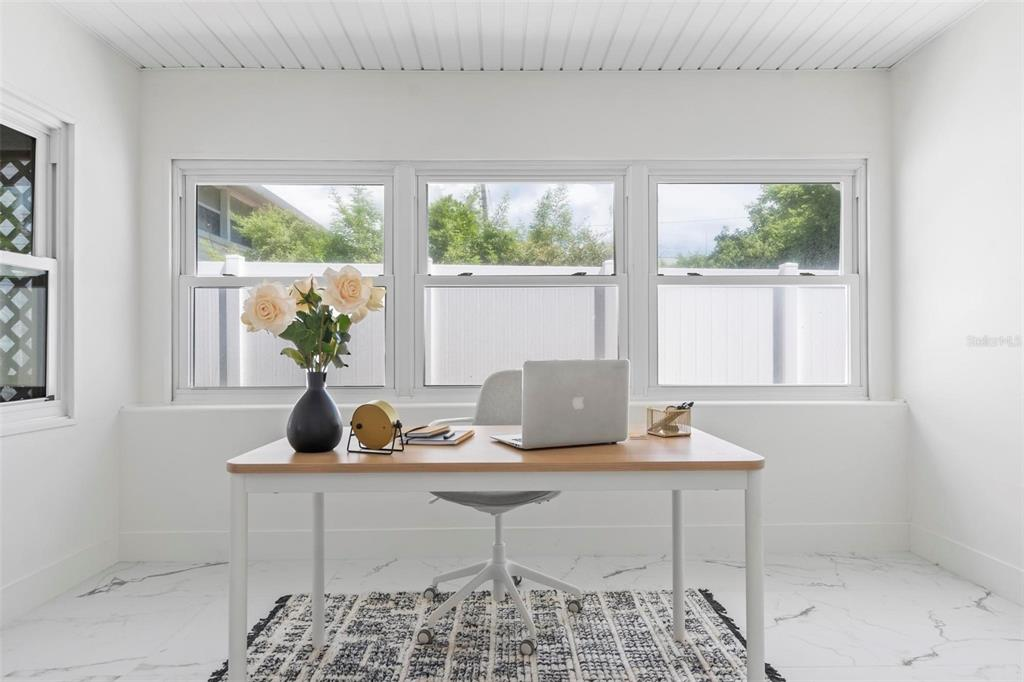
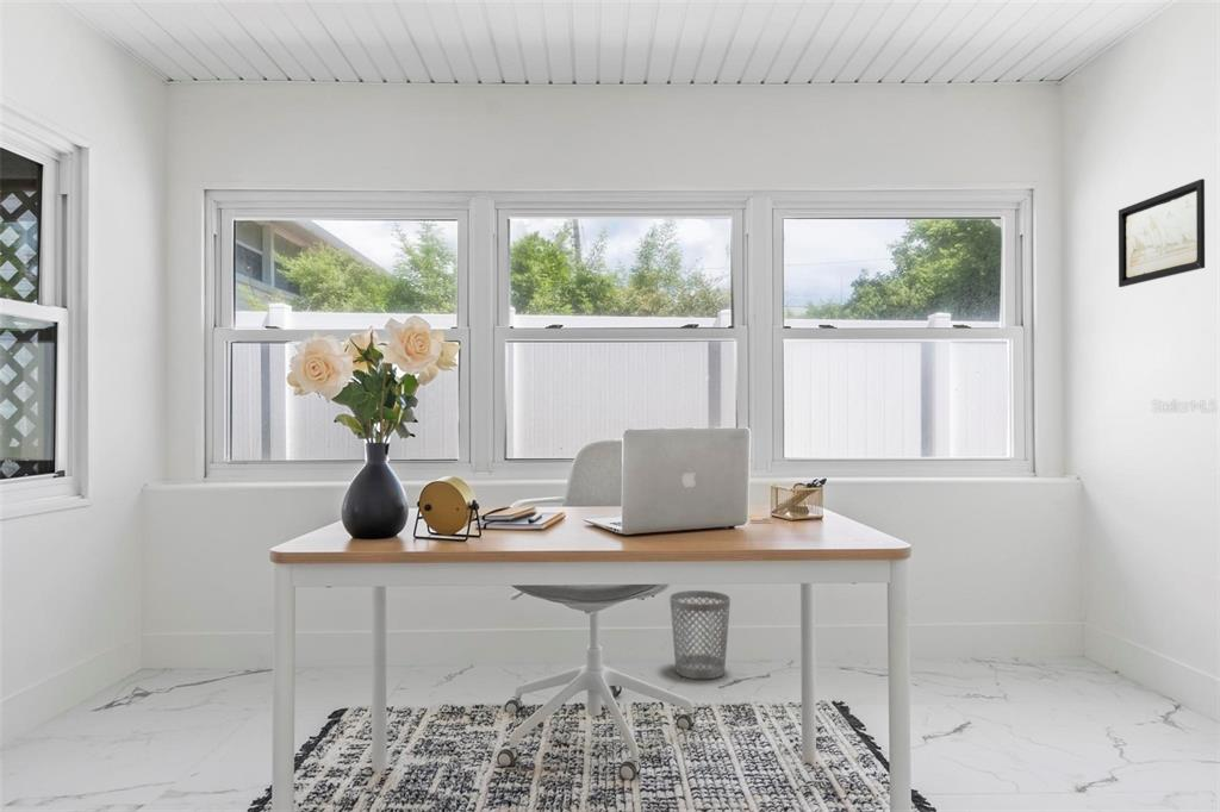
+ wall art (1158, 237)
+ wastebasket (701, 635)
